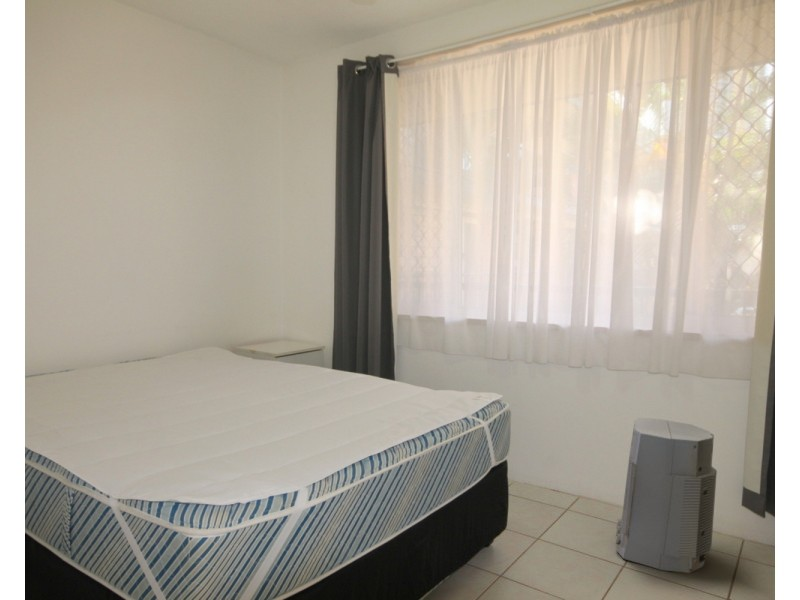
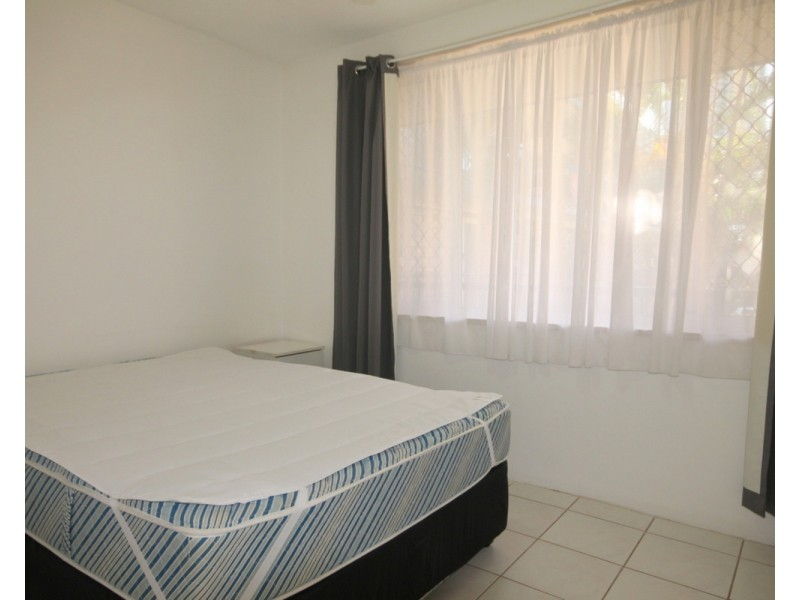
- air purifier (665, 490)
